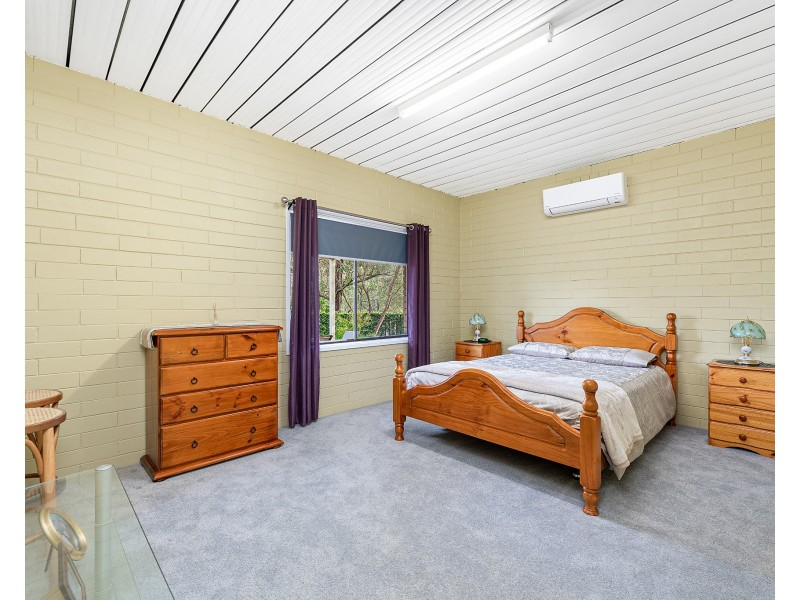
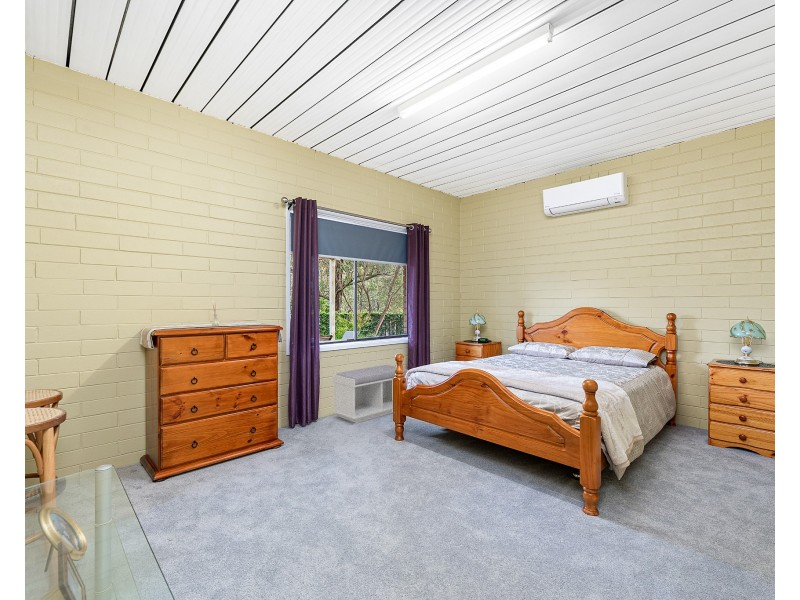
+ bench (371, 391)
